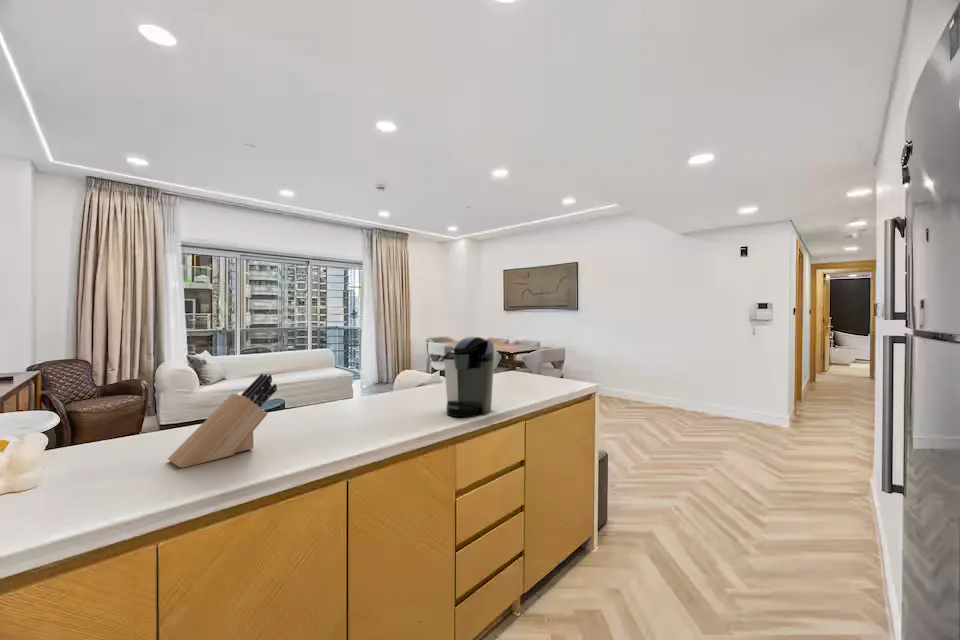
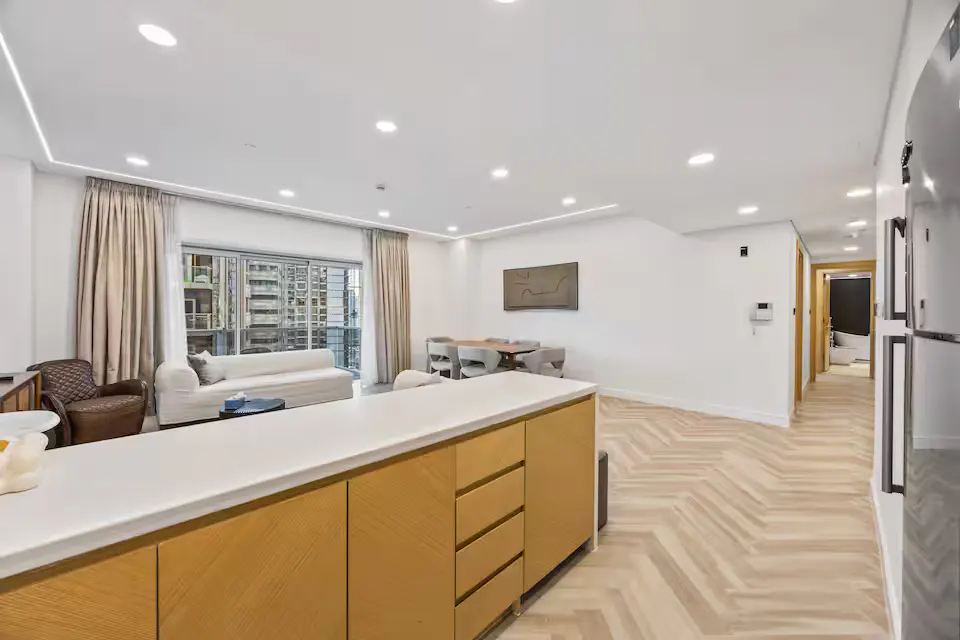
- knife block (227, 414)
- coffee maker (459, 372)
